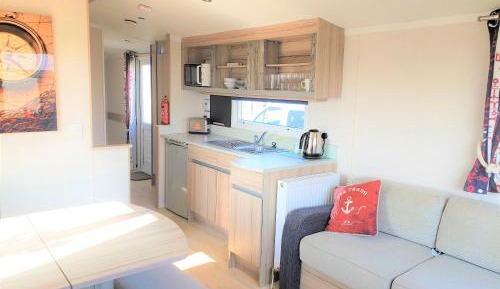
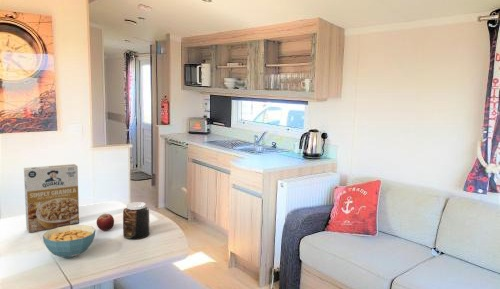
+ fruit (105, 222)
+ cereal bowl (70, 243)
+ jar (136, 219)
+ cereal box (52, 196)
